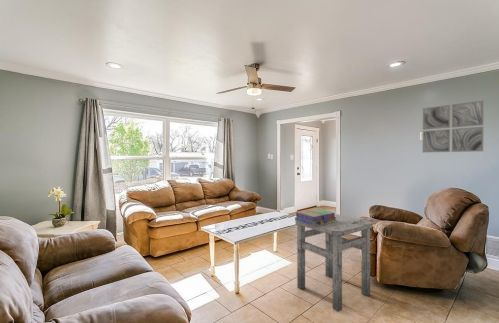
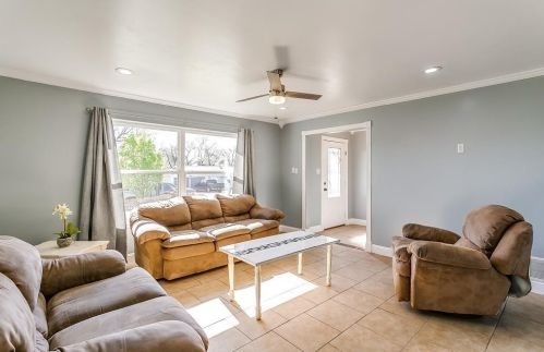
- wall art (452, 127)
- stack of books (315, 216)
- side table (332, 255)
